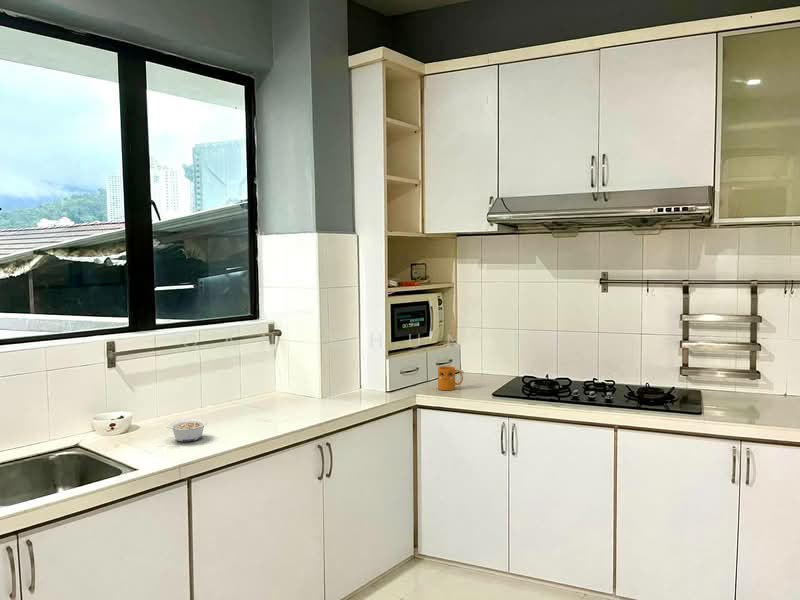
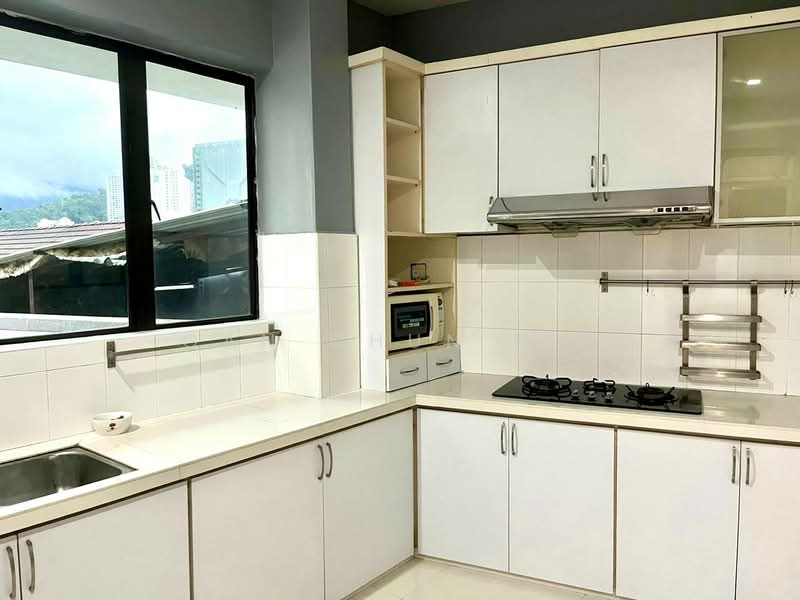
- legume (188, 430)
- mug (450, 378)
